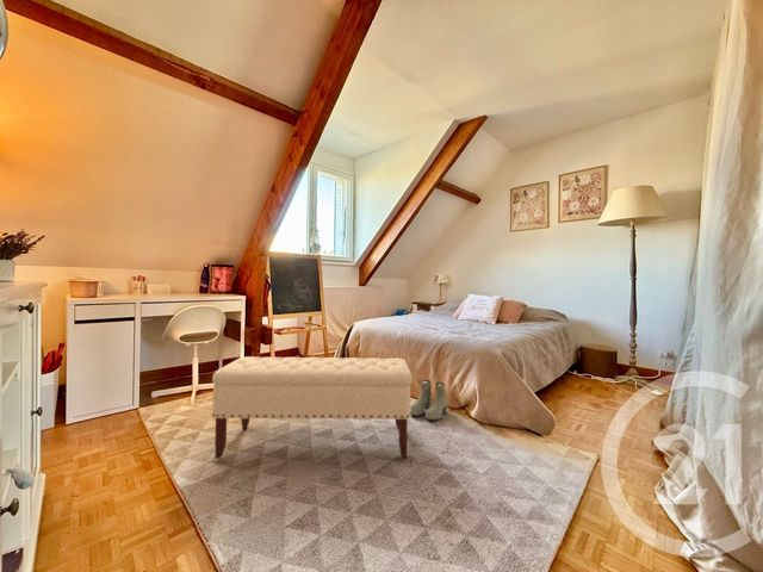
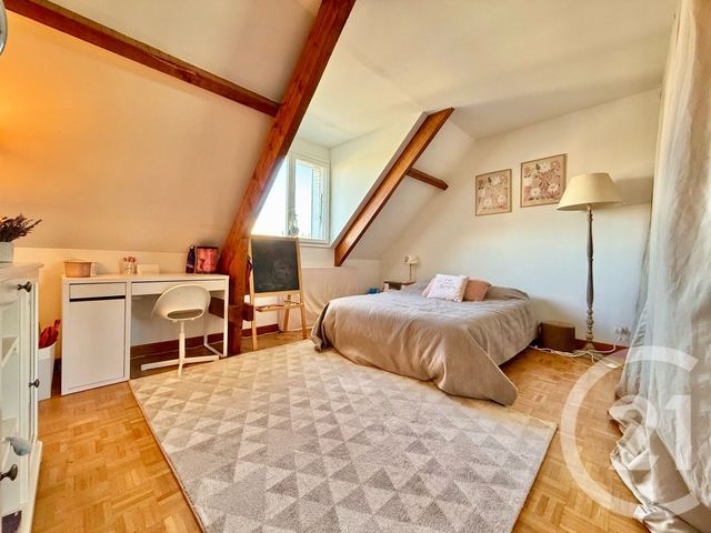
- bench (317, 402)
- boots (429, 398)
